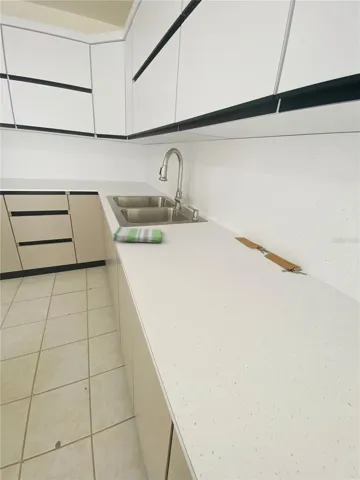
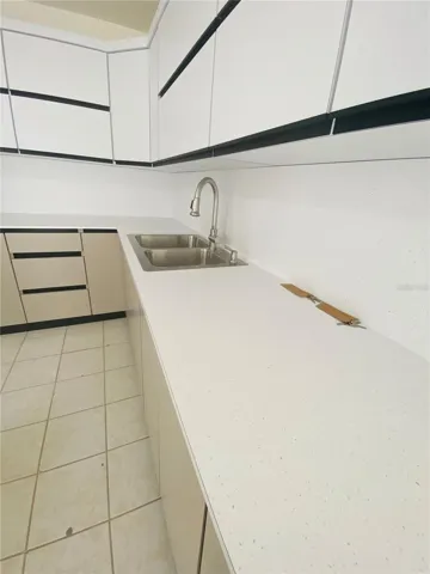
- dish towel (138, 233)
